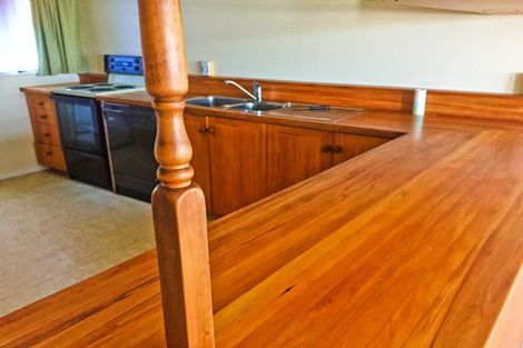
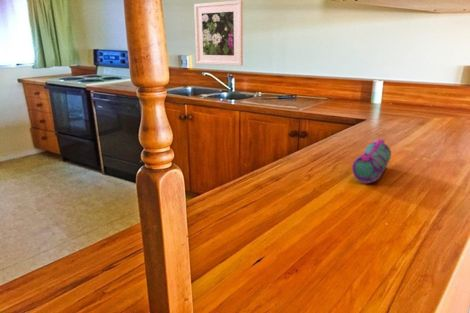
+ pencil case (373, 160)
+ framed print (218, 34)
